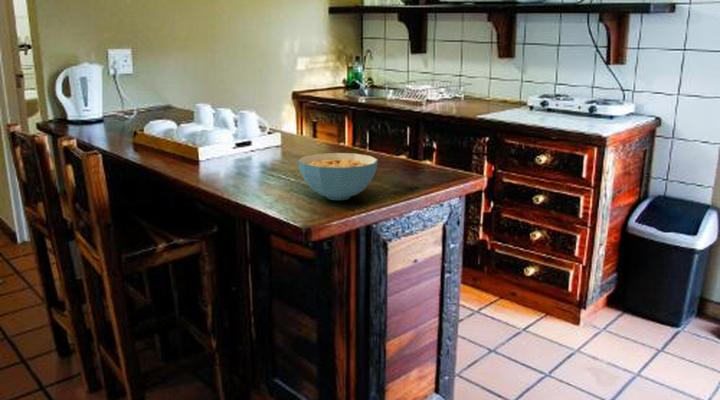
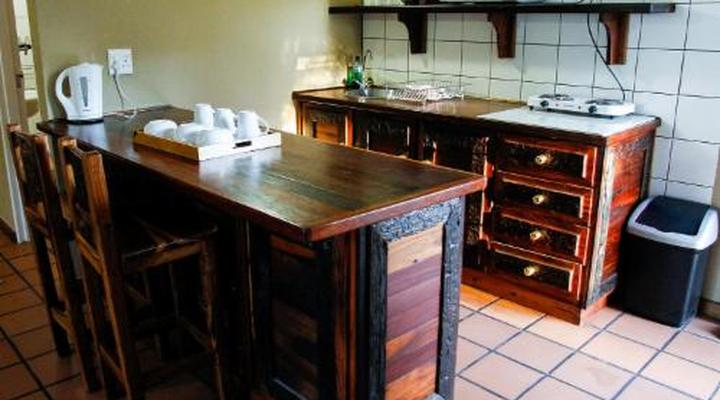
- cereal bowl (338, 178)
